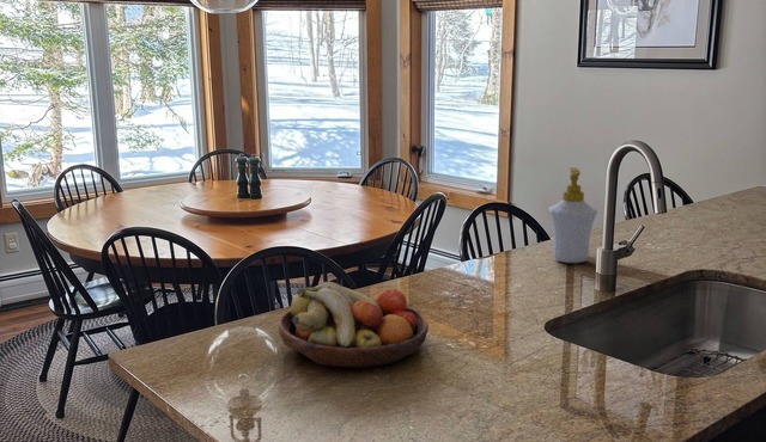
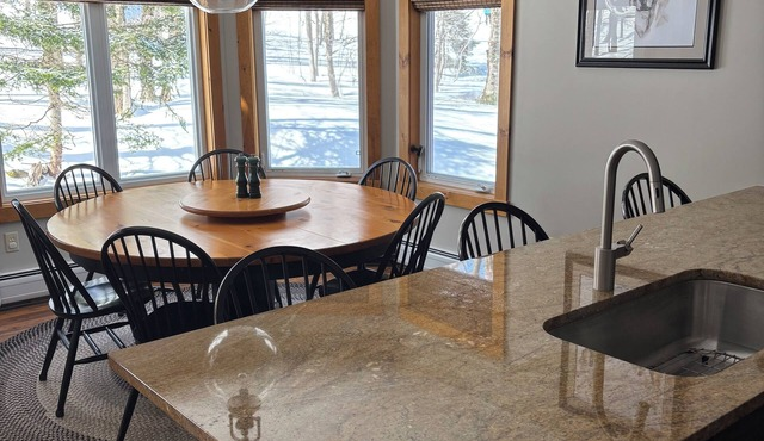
- fruit bowl (353, 315)
- soap bottle (572, 215)
